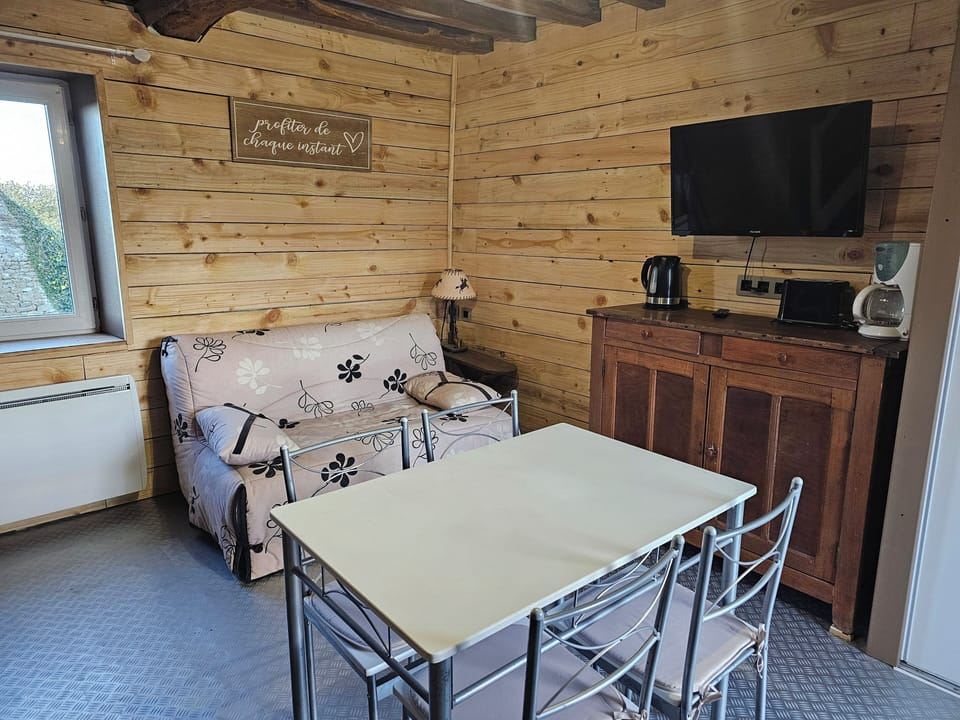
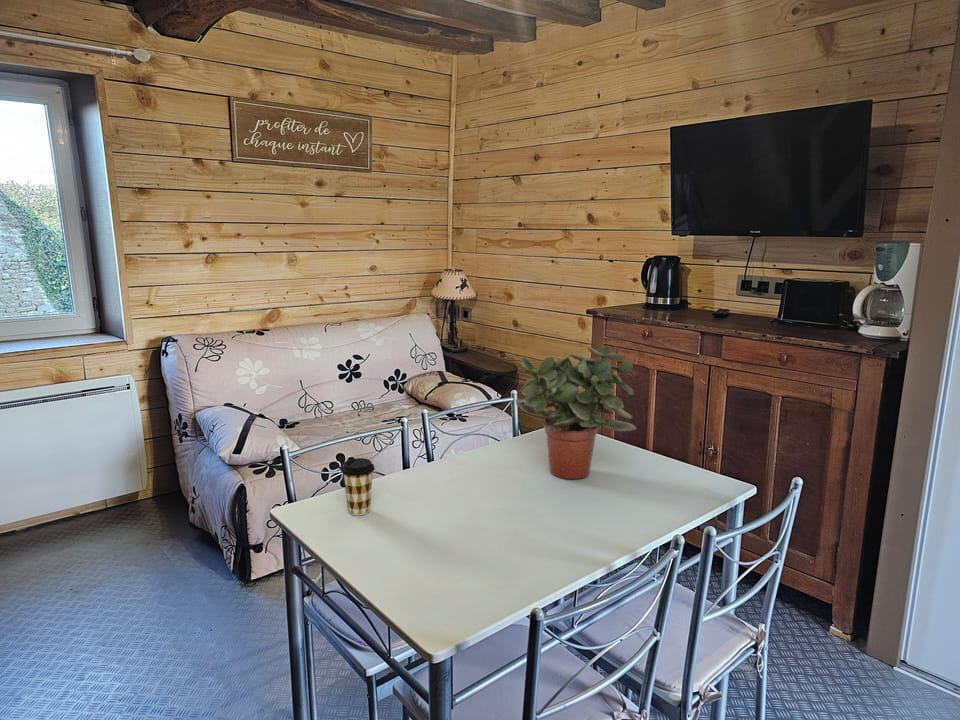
+ potted plant (570, 410)
+ coffee cup (358, 487)
